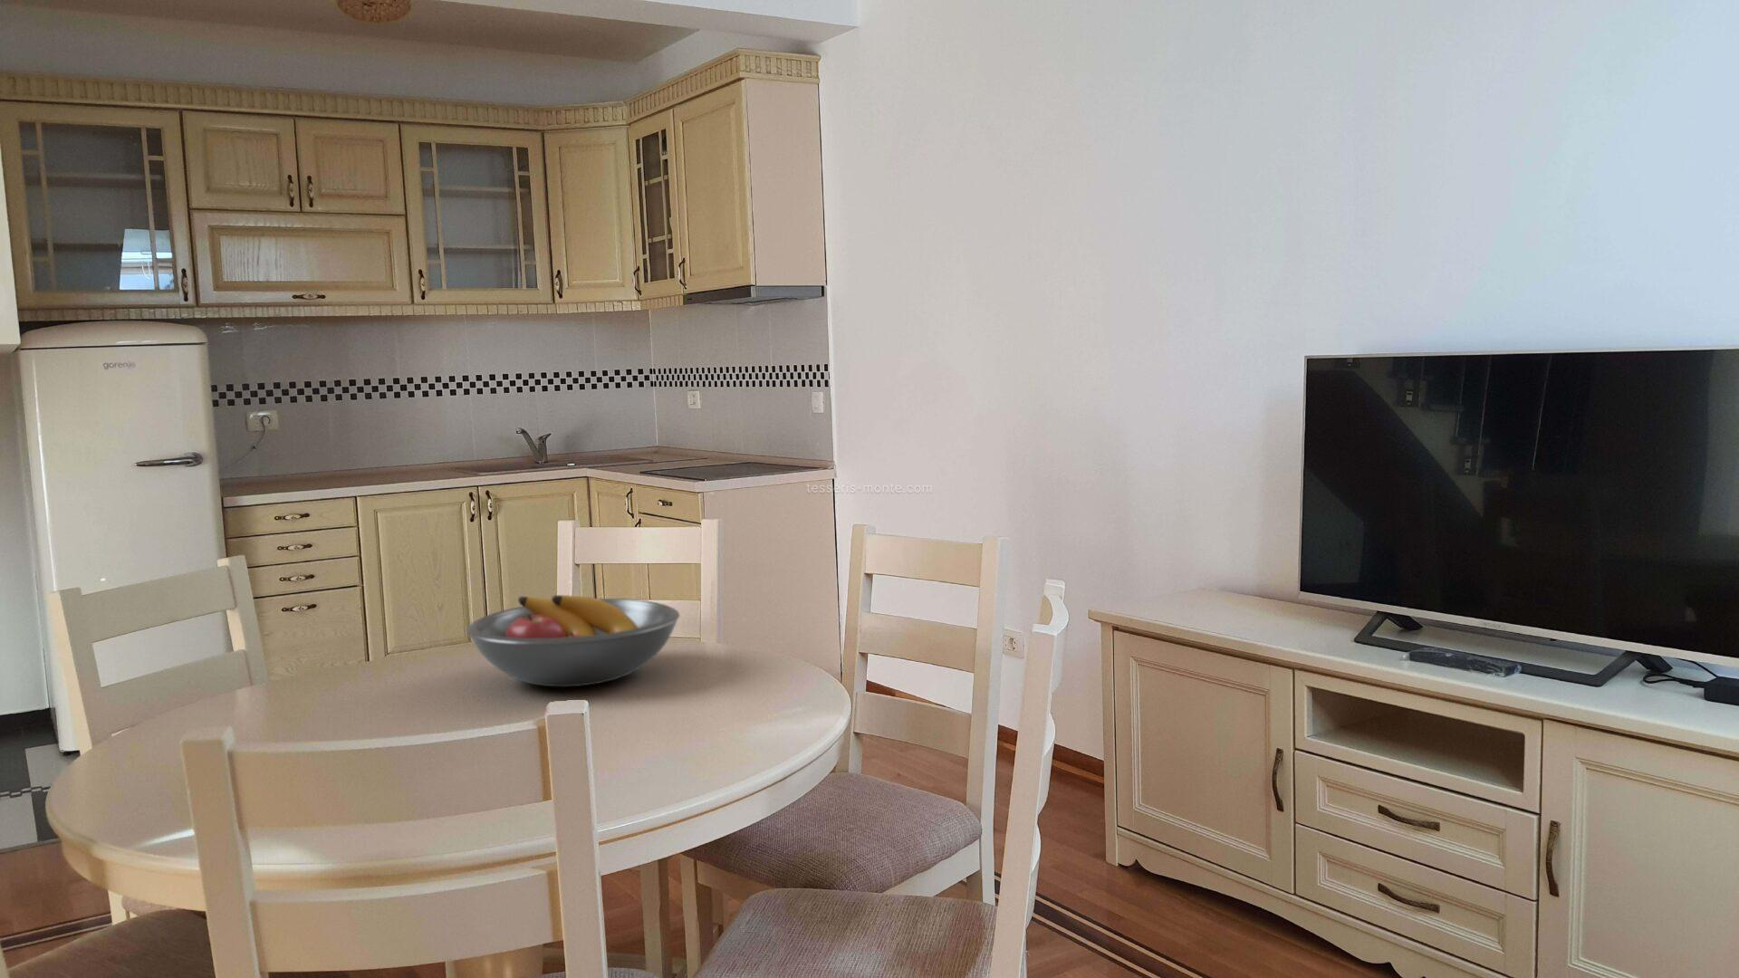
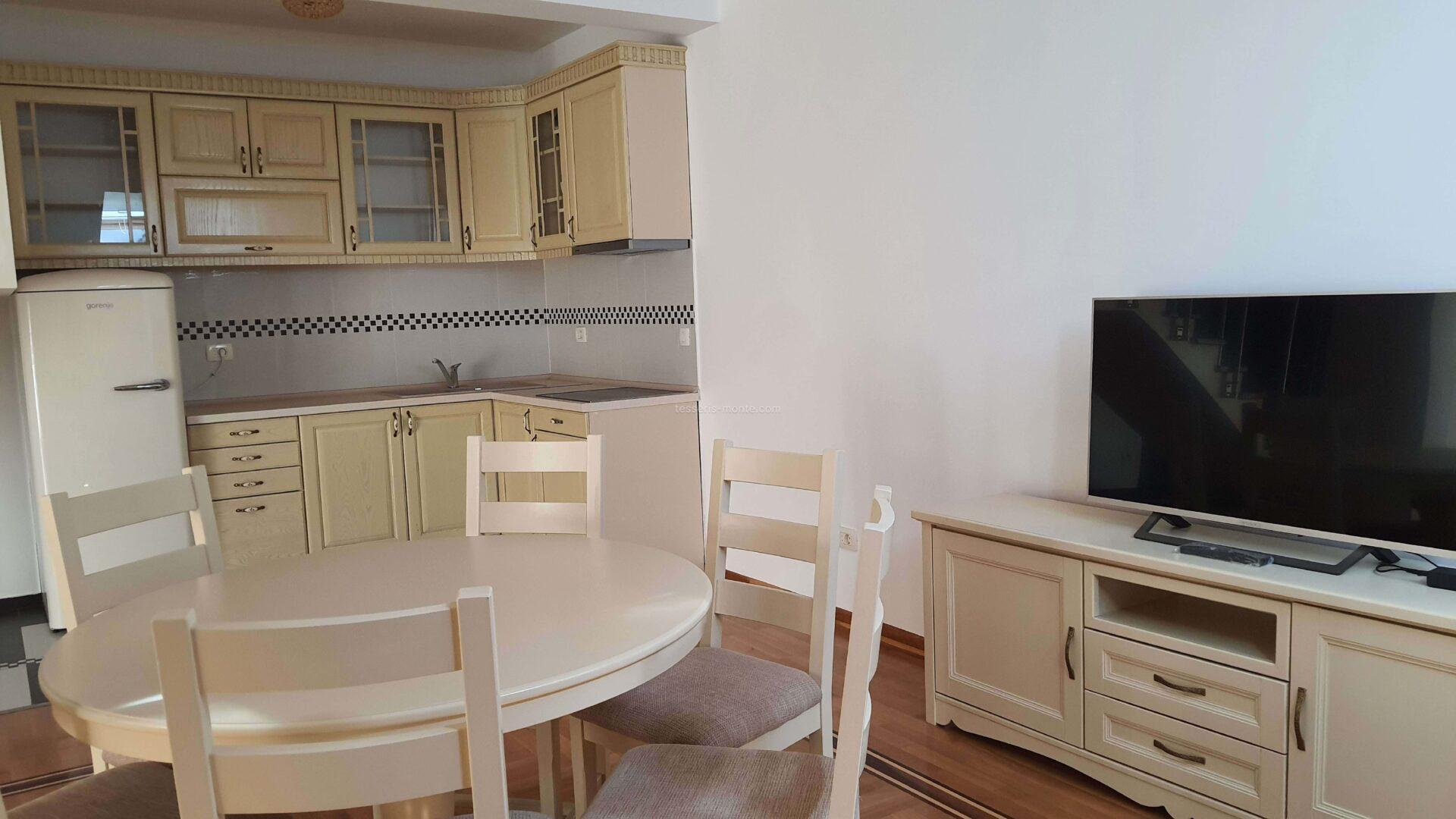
- fruit bowl (576, 639)
